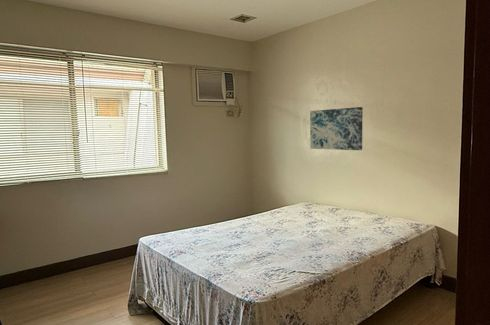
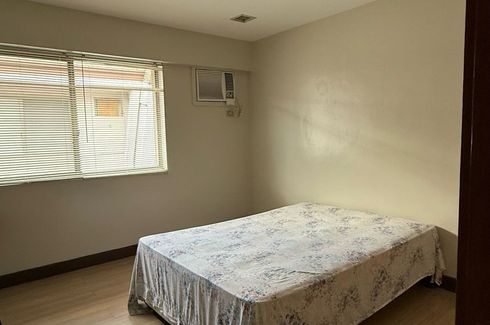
- wall art (334, 129)
